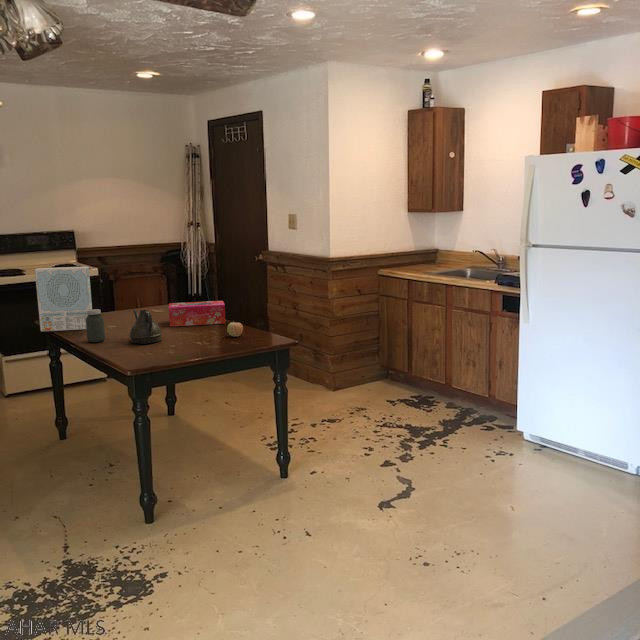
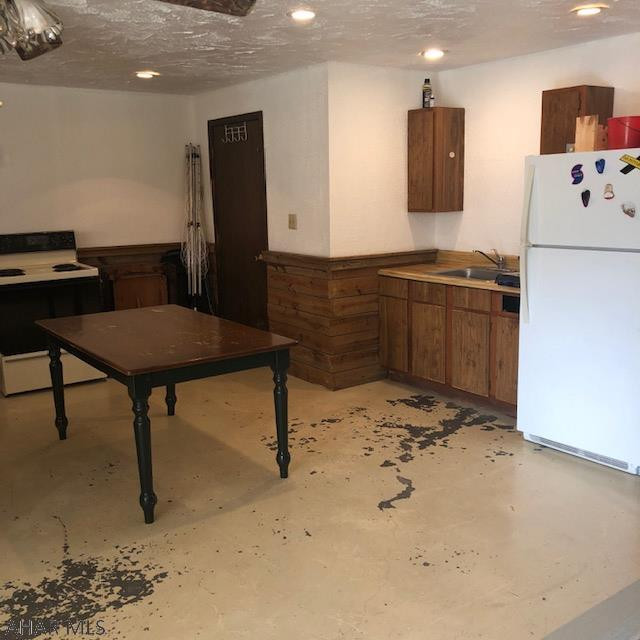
- fruit (235, 328)
- jar (95, 325)
- tissue box (197, 313)
- cereal box (64, 298)
- teapot (143, 324)
